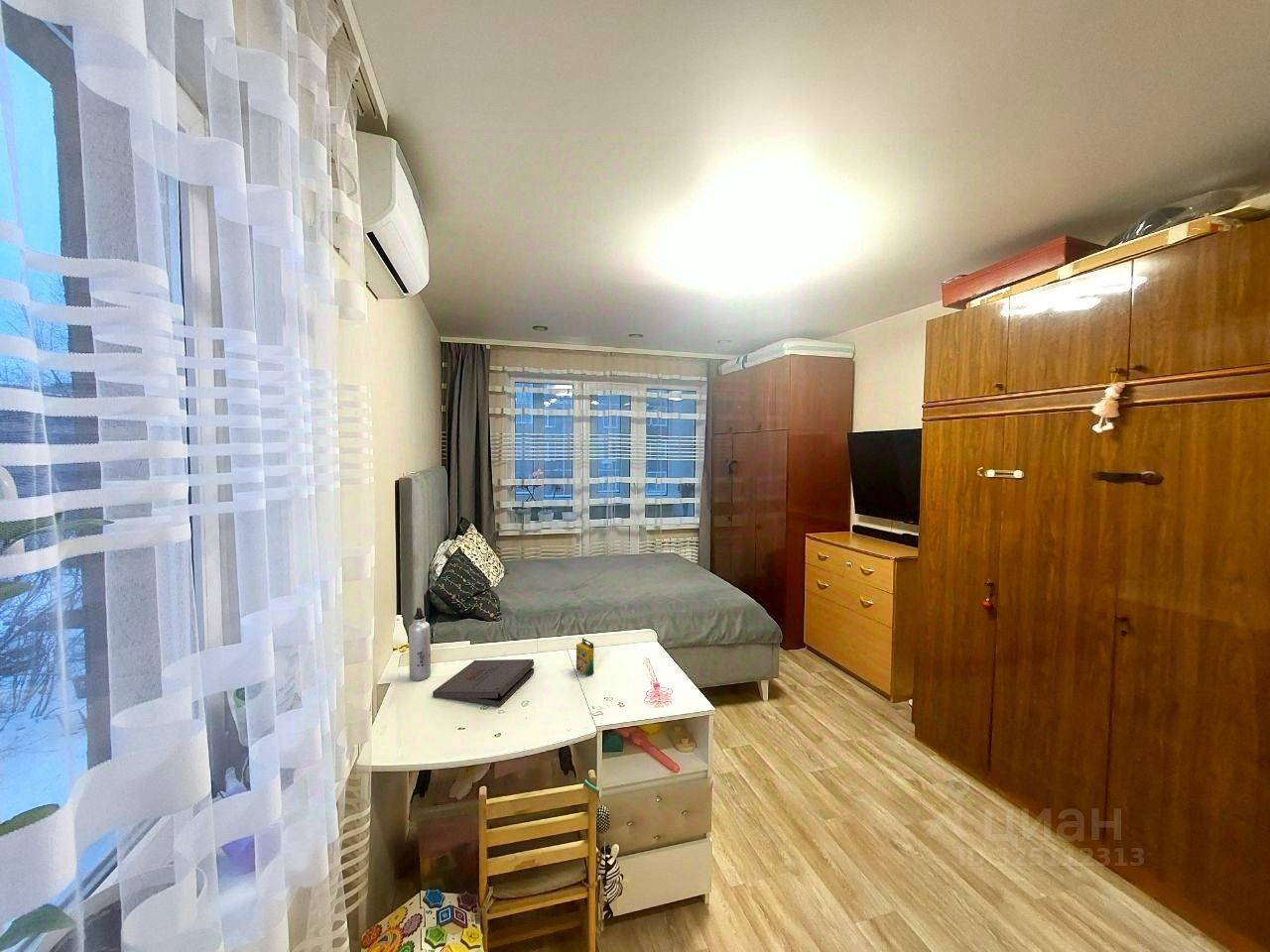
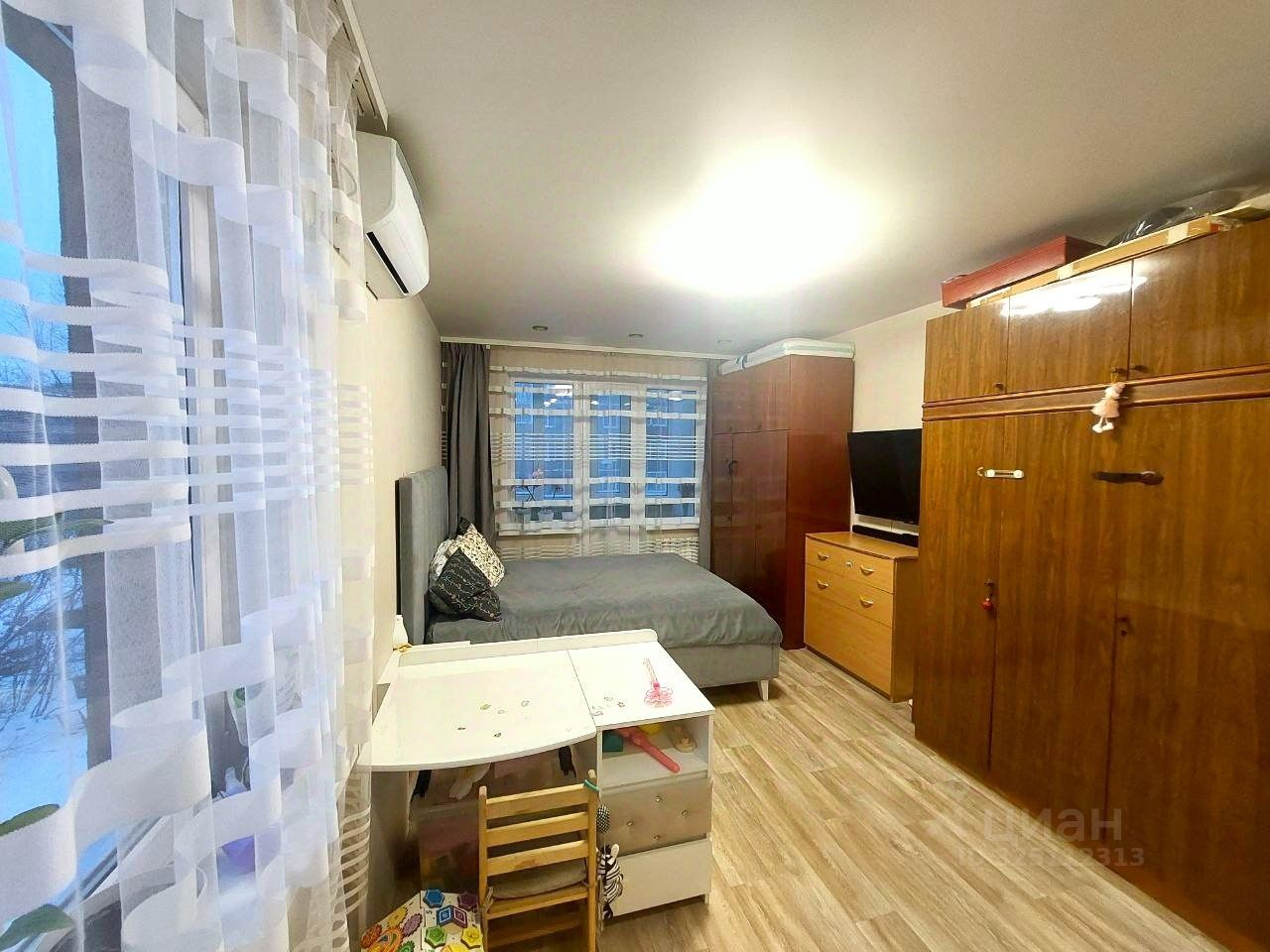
- crayon box (584, 656)
- water bottle (419, 642)
- pizza box (486, 677)
